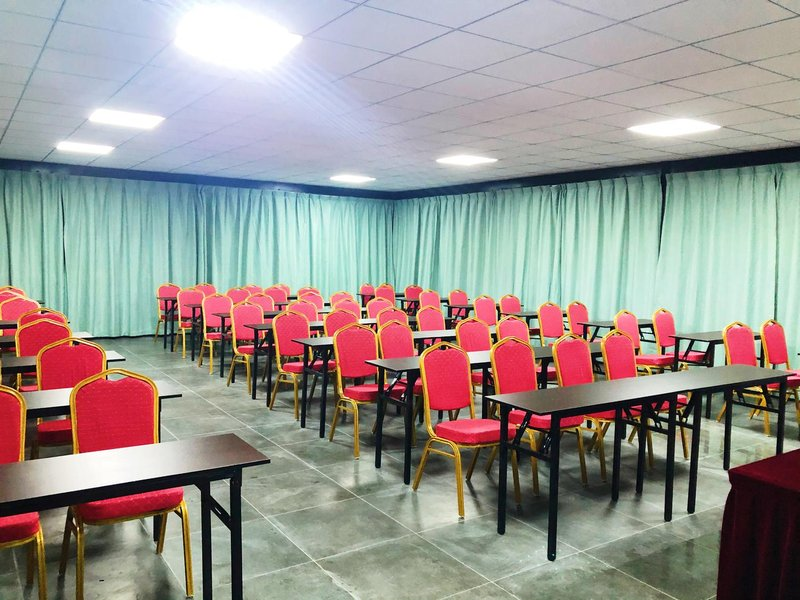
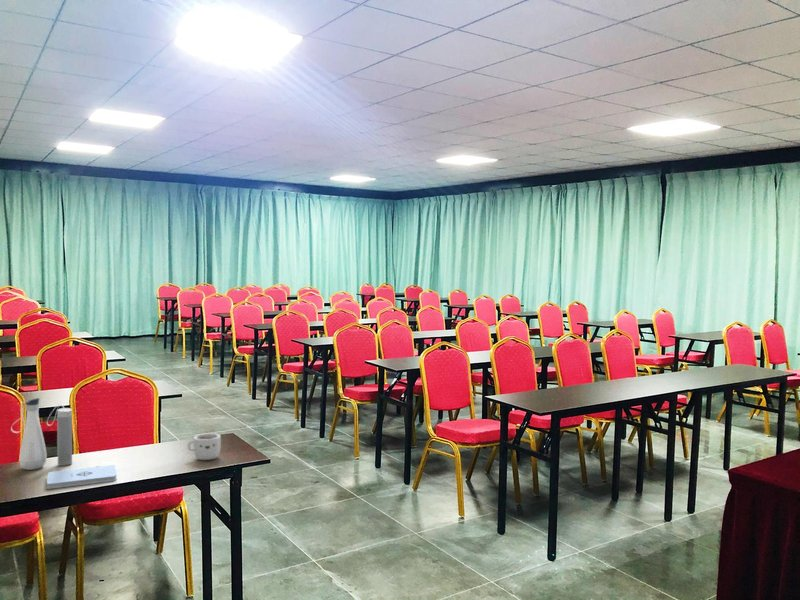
+ notepad (82, 476)
+ water bottle (41, 432)
+ mug (204, 447)
